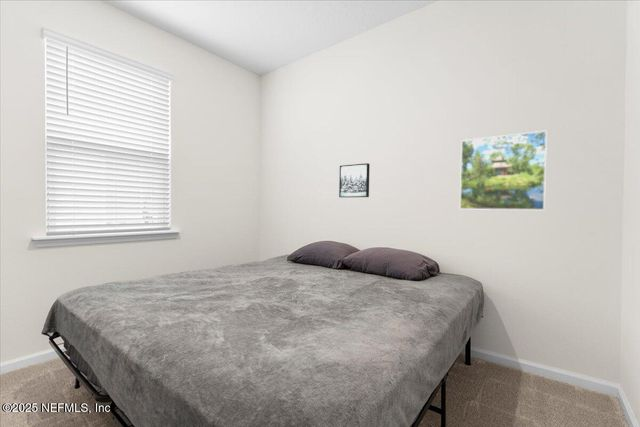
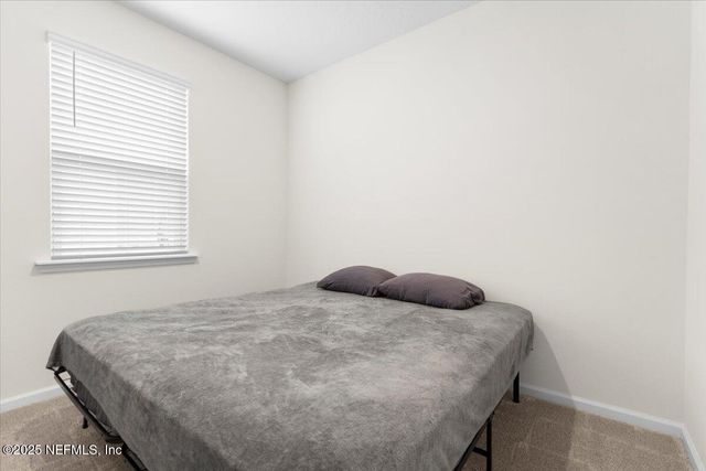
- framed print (500, 172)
- wall art (353, 181)
